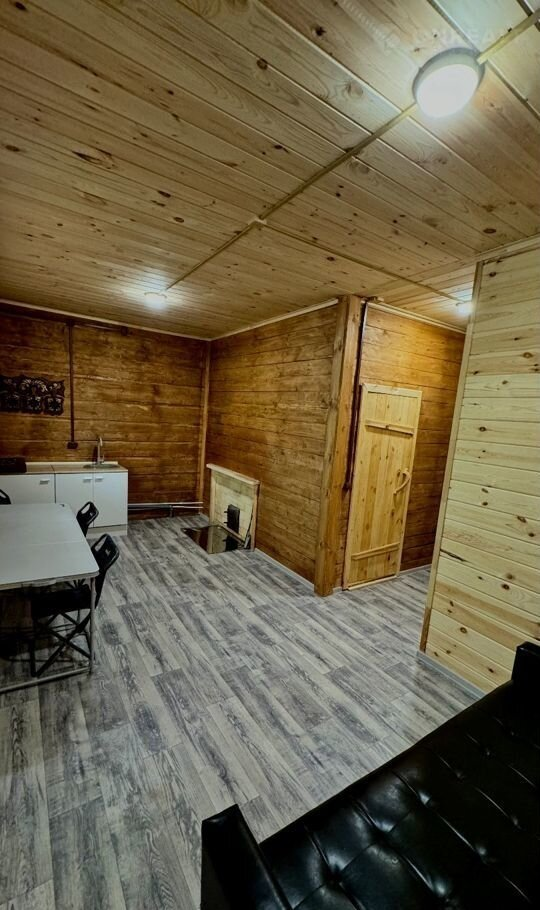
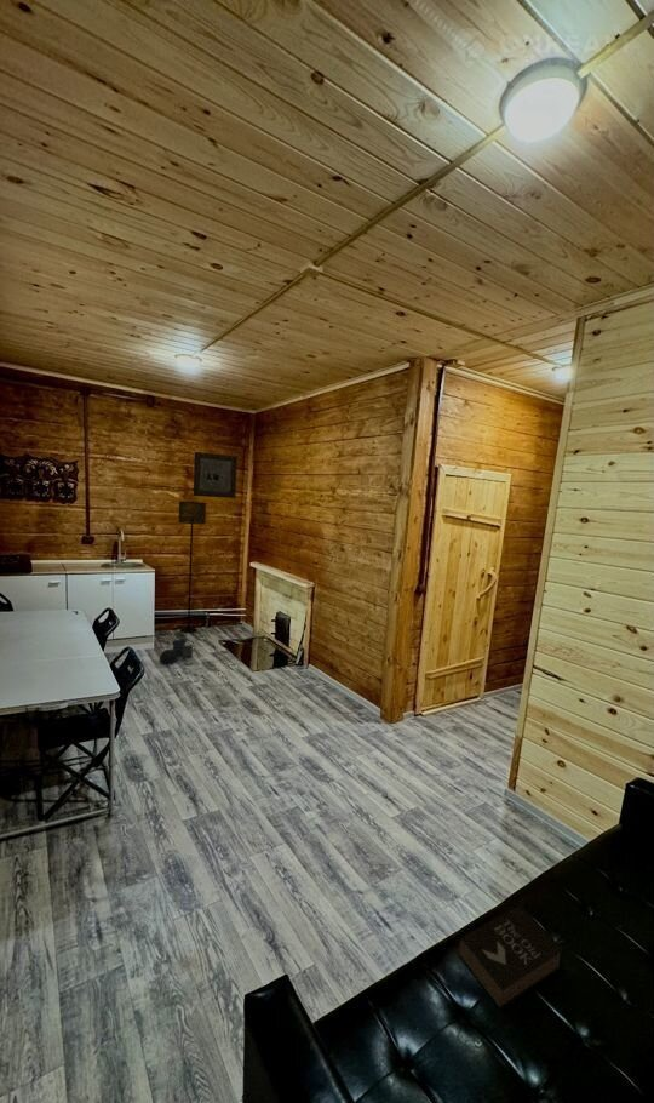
+ book (510, 951)
+ shopping bag (176, 651)
+ wall art (216, 475)
+ floor lamp (190, 567)
